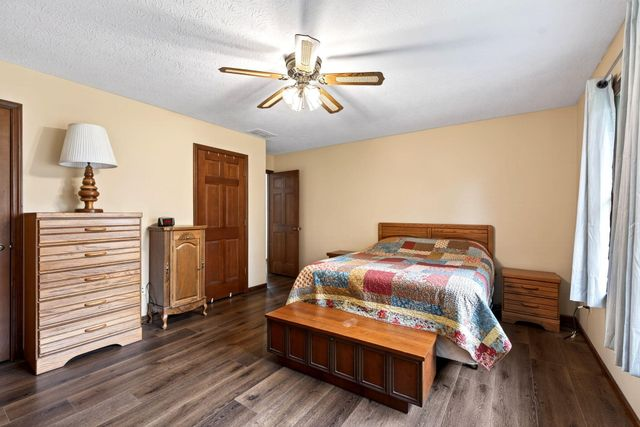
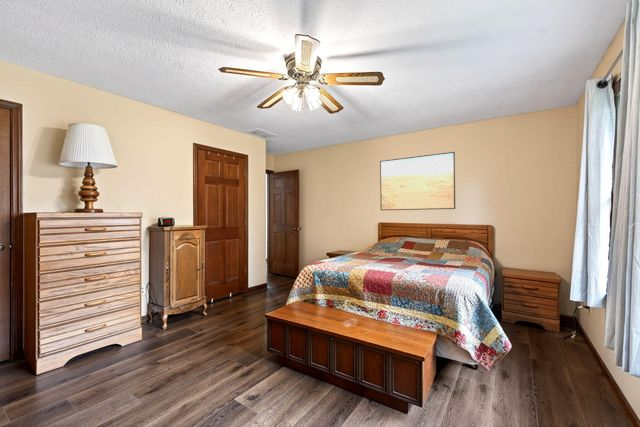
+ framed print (415, 183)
